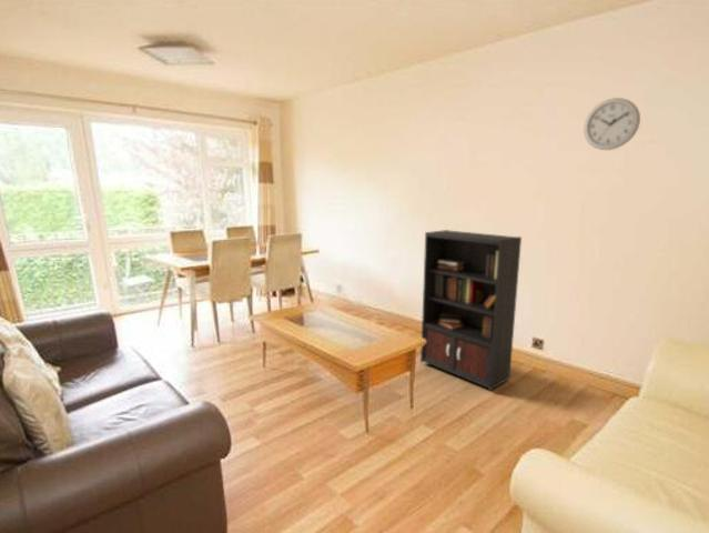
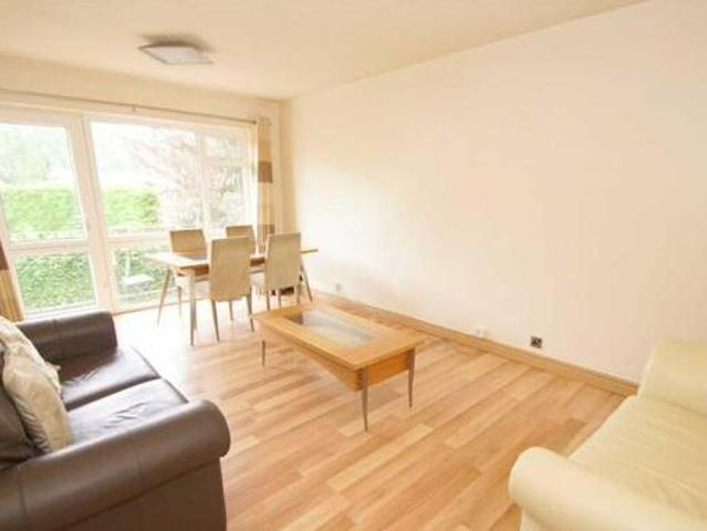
- bookcase (485, 305)
- wall clock (610, 124)
